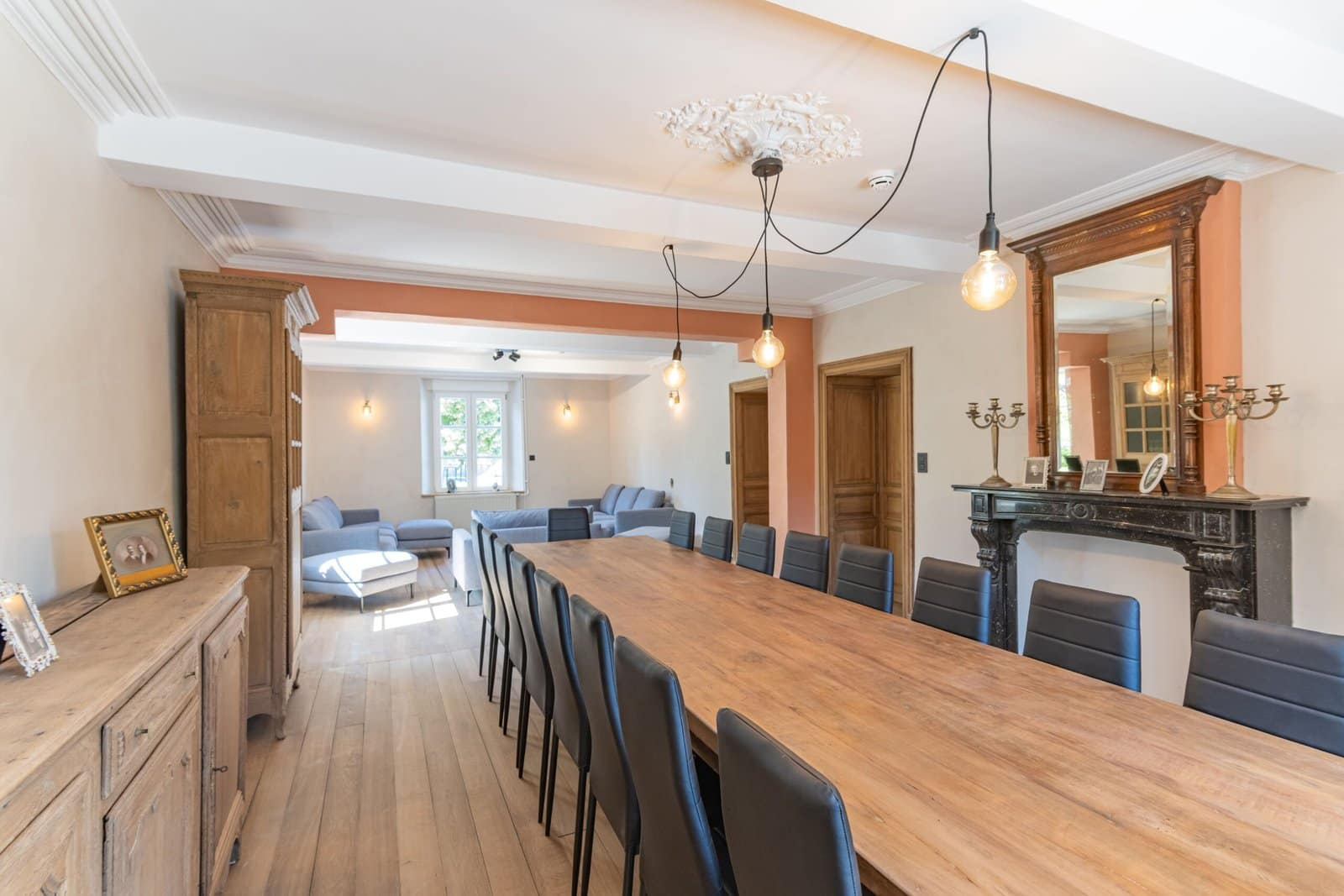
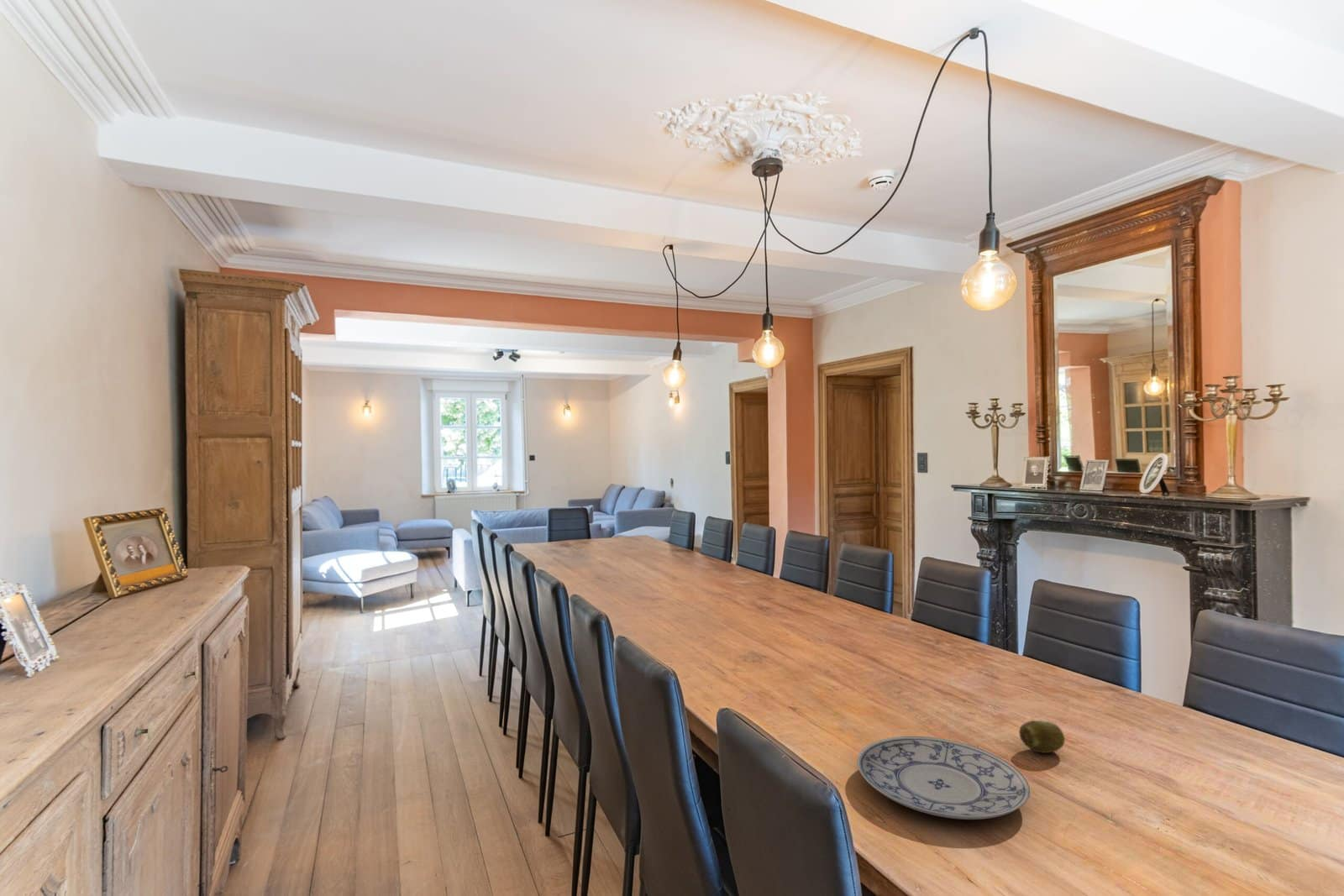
+ fruit (1042, 736)
+ plate (939, 779)
